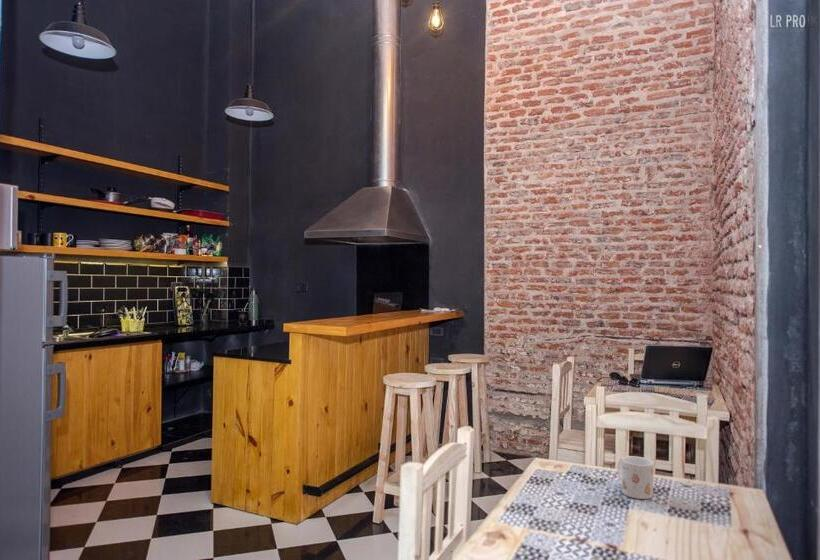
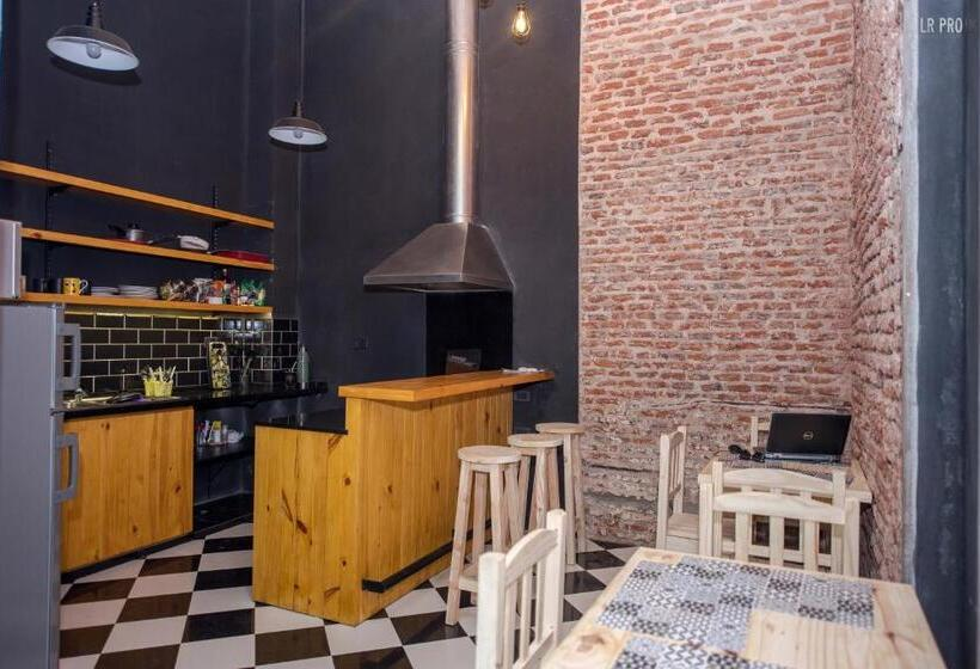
- mug (632, 474)
